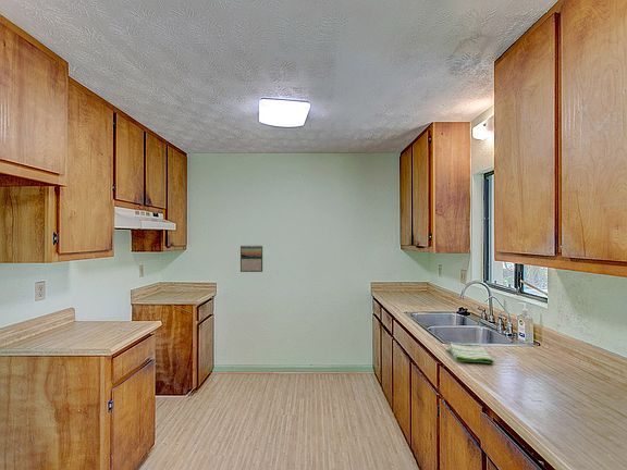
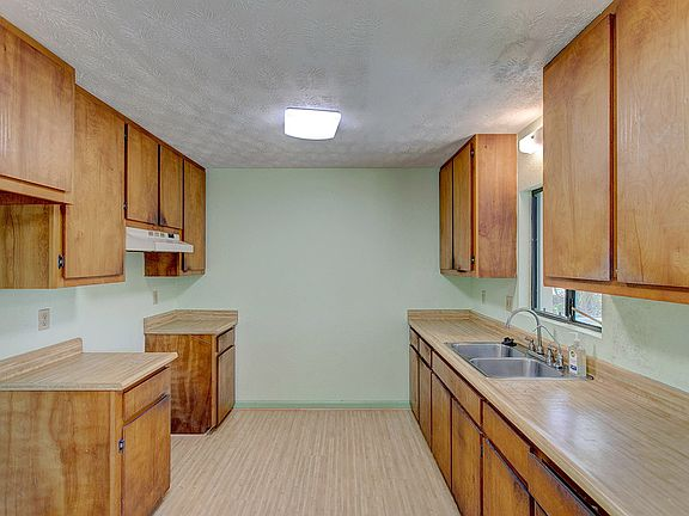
- calendar (251, 258)
- dish towel (469, 351)
